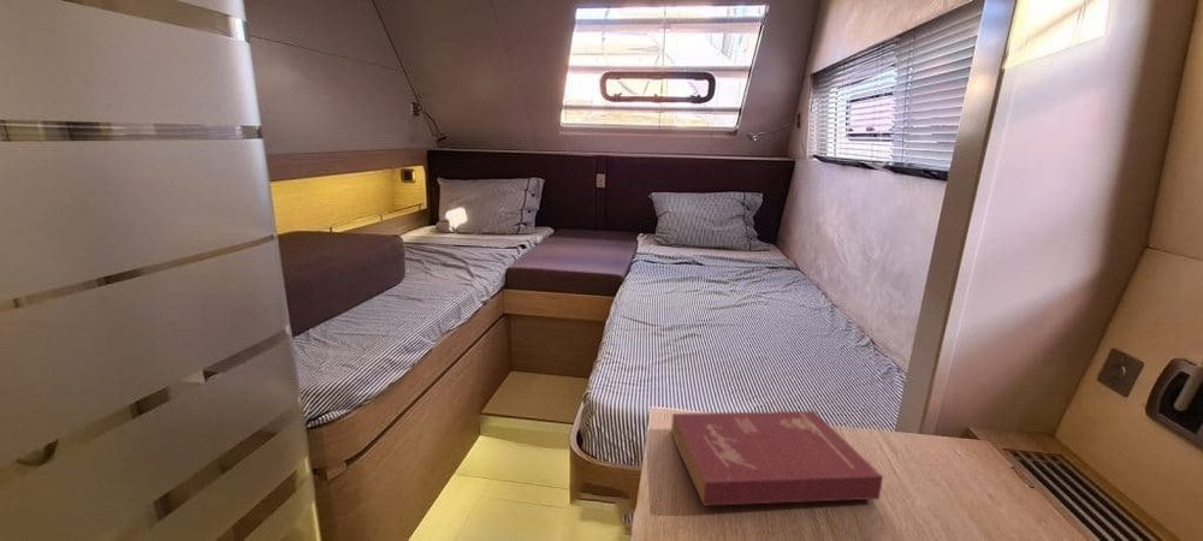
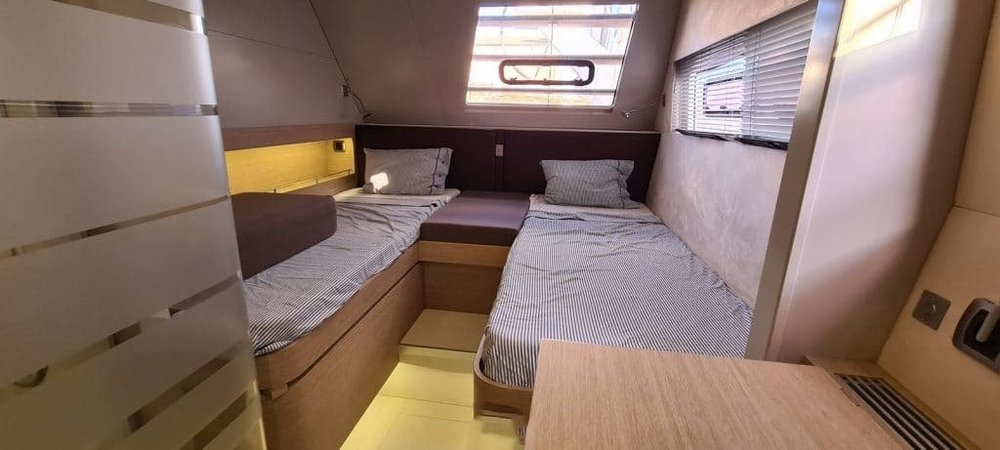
- book (765, 452)
